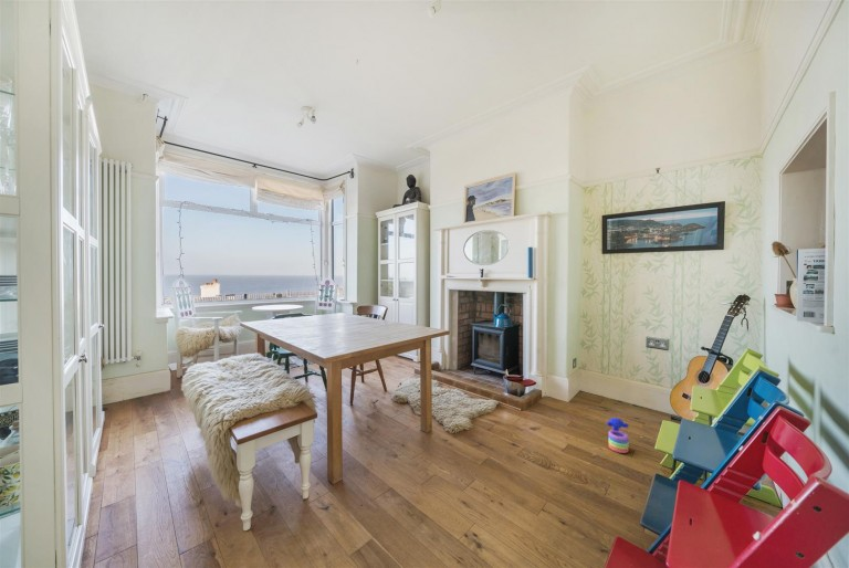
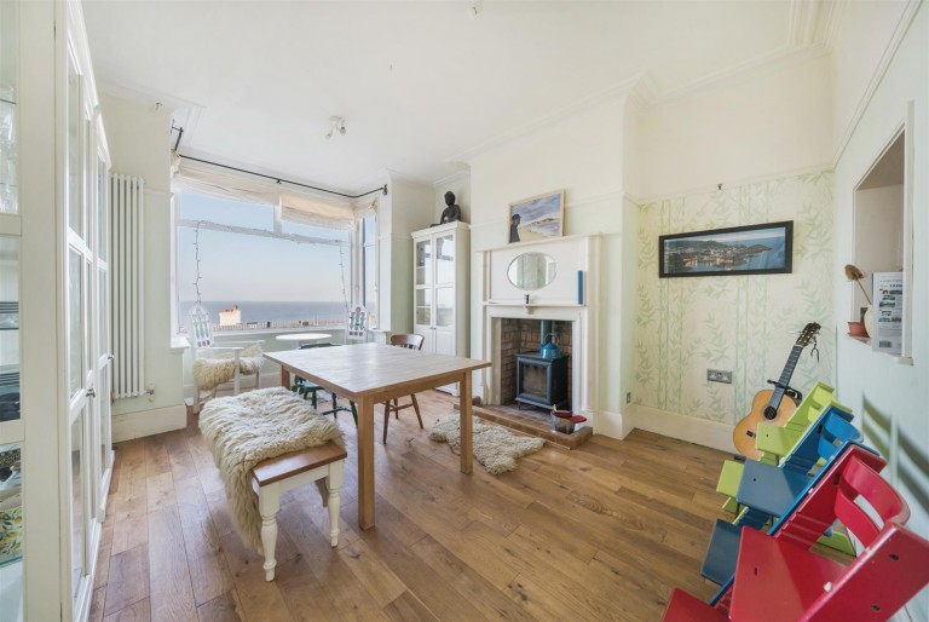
- stacking toy (617, 433)
